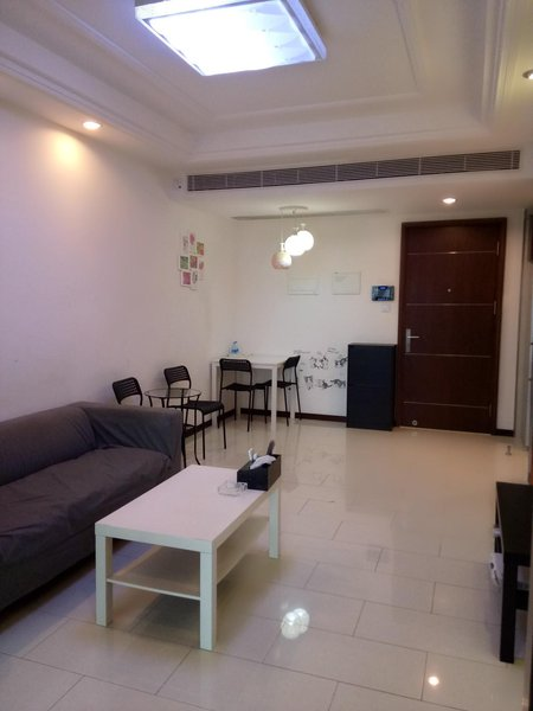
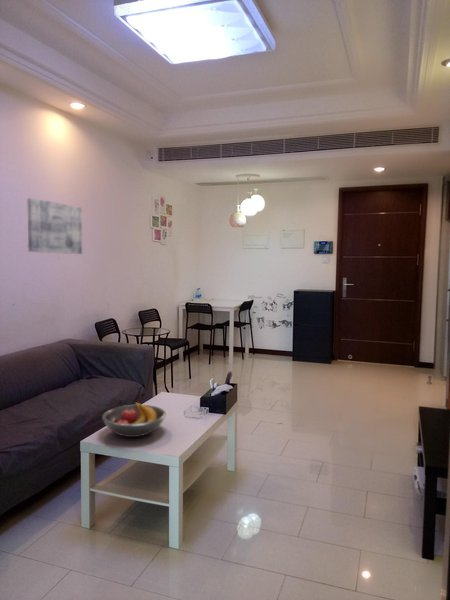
+ fruit bowl (134, 420)
+ wall art (56, 228)
